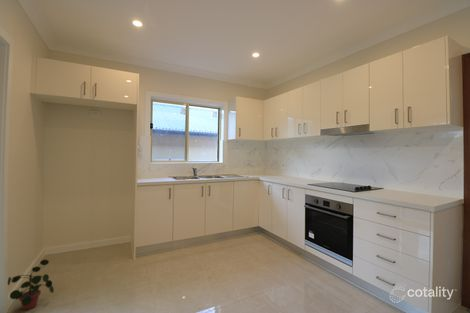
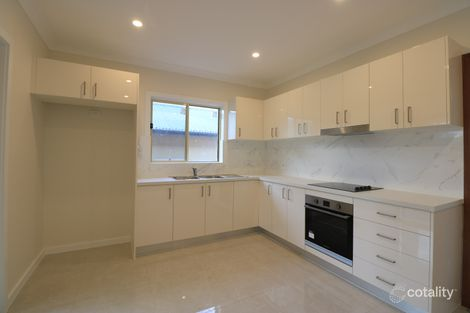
- potted plant (32, 282)
